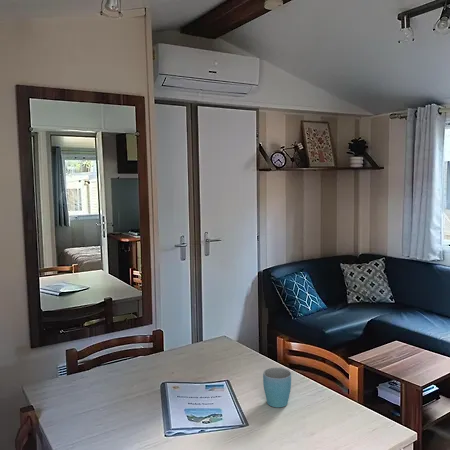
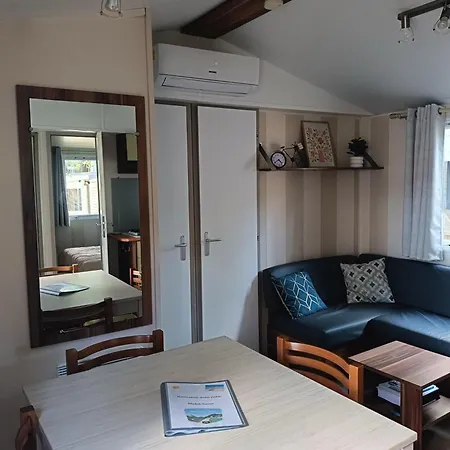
- mug (278, 385)
